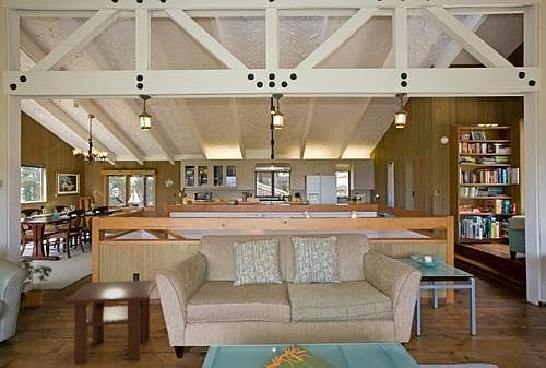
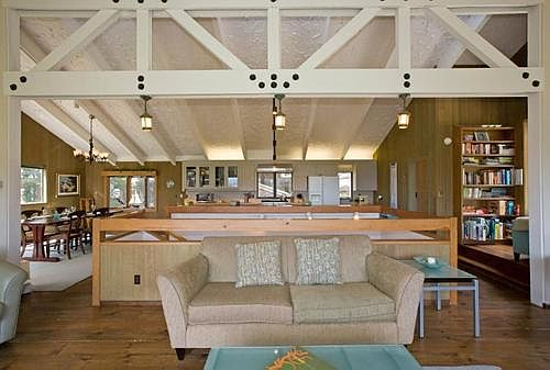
- house plant (32, 280)
- coffee table (115, 319)
